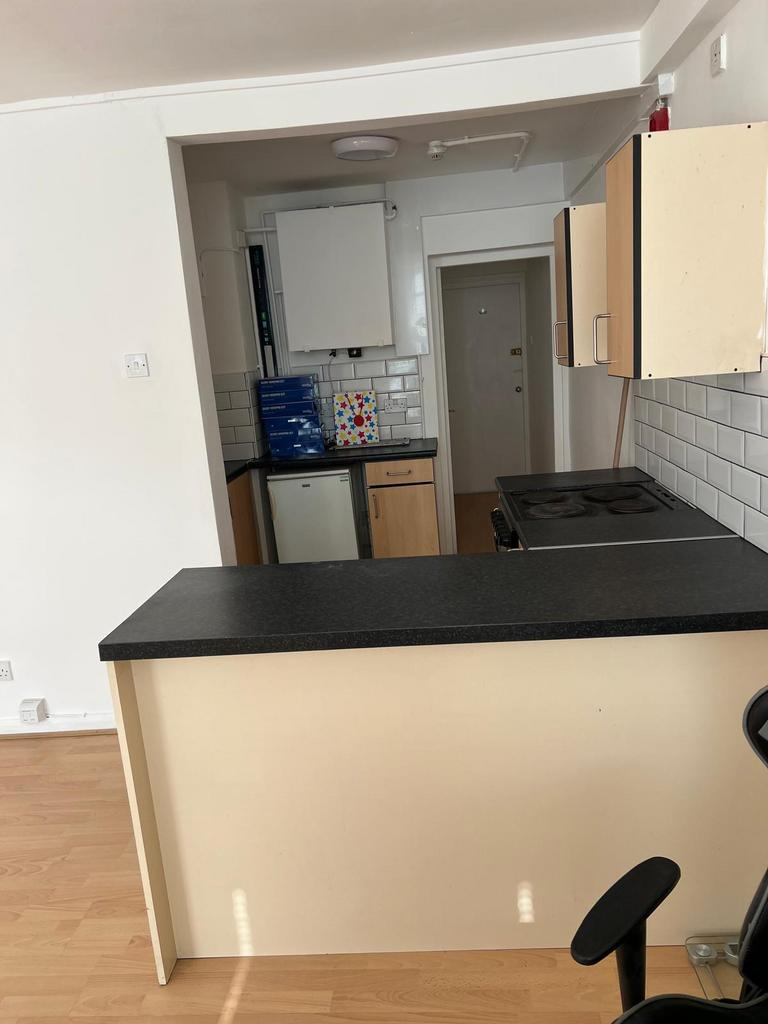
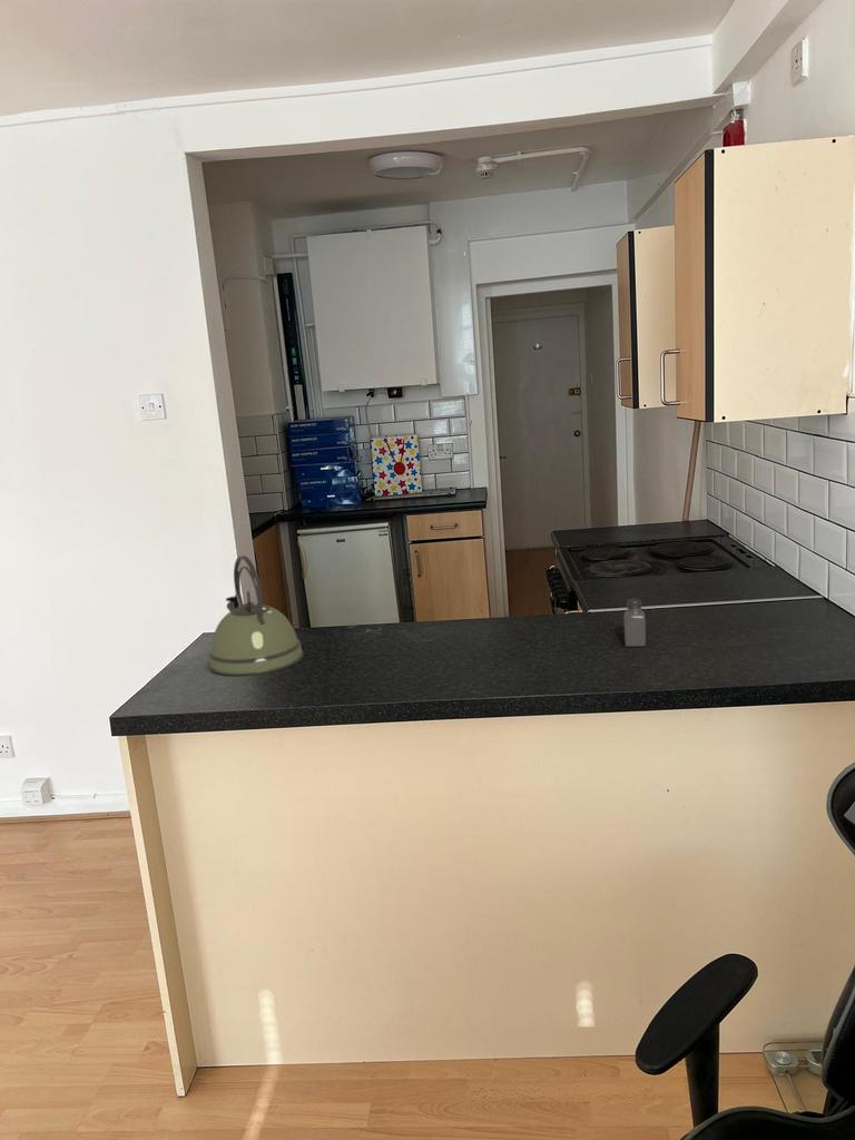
+ kettle (247, 607)
+ saltshaker (635, 621)
